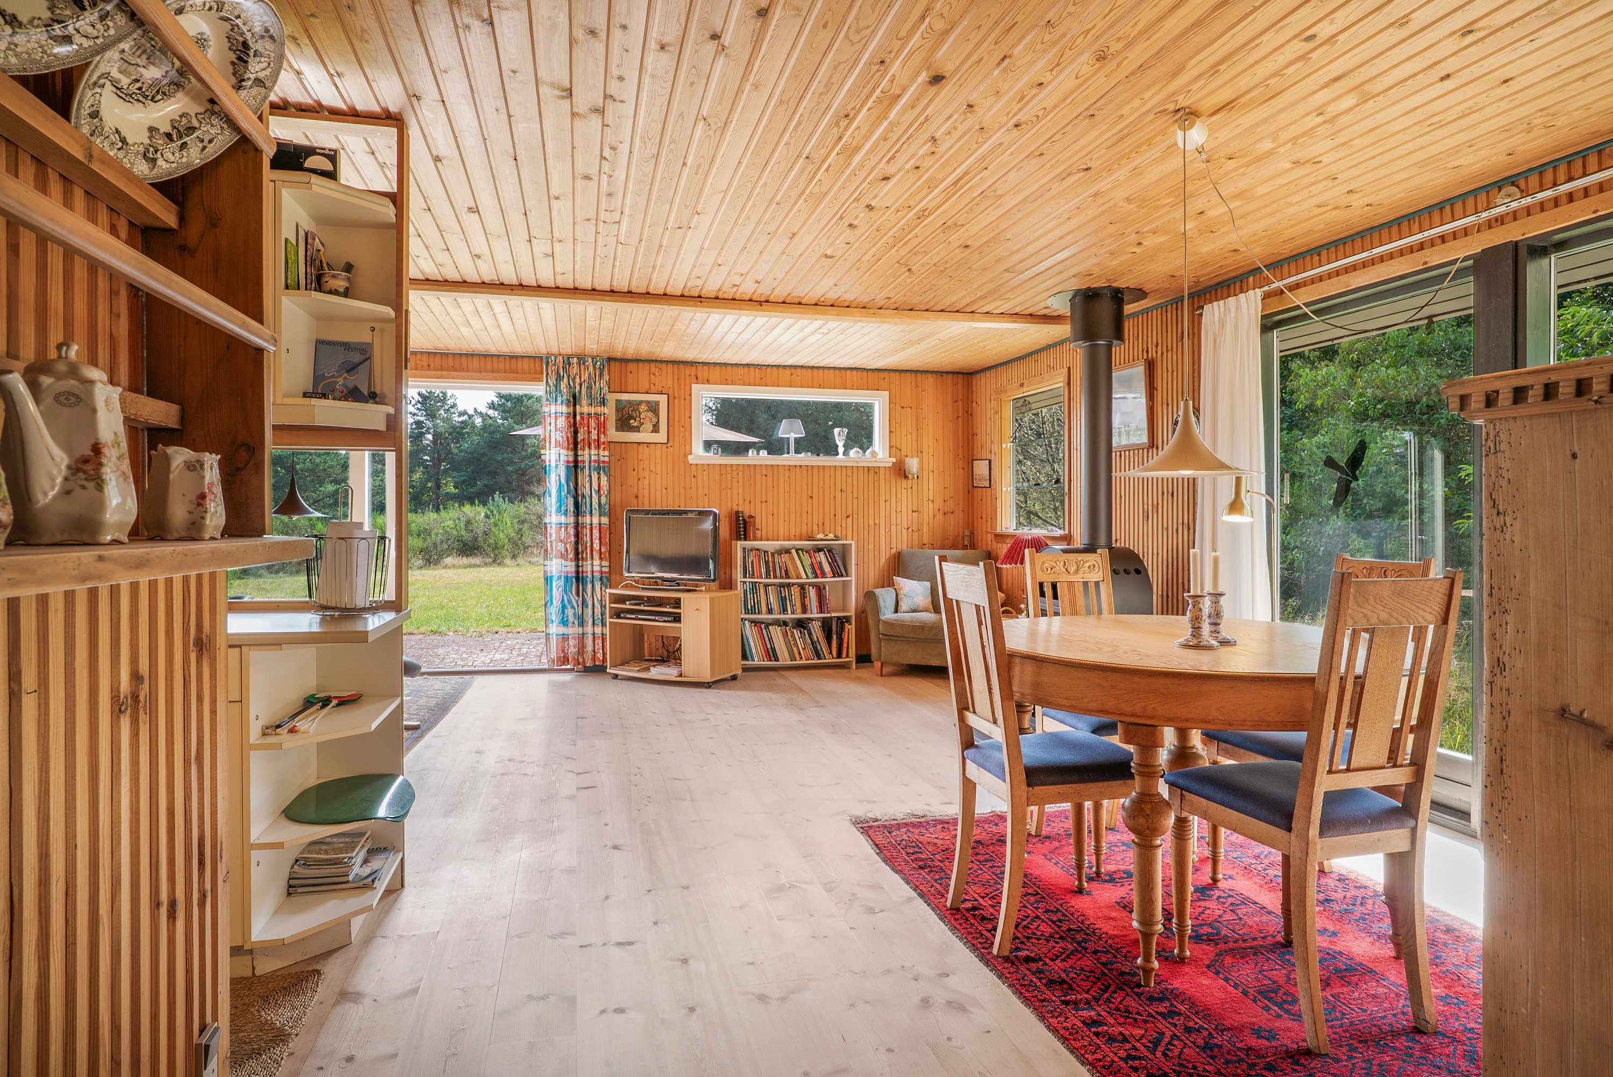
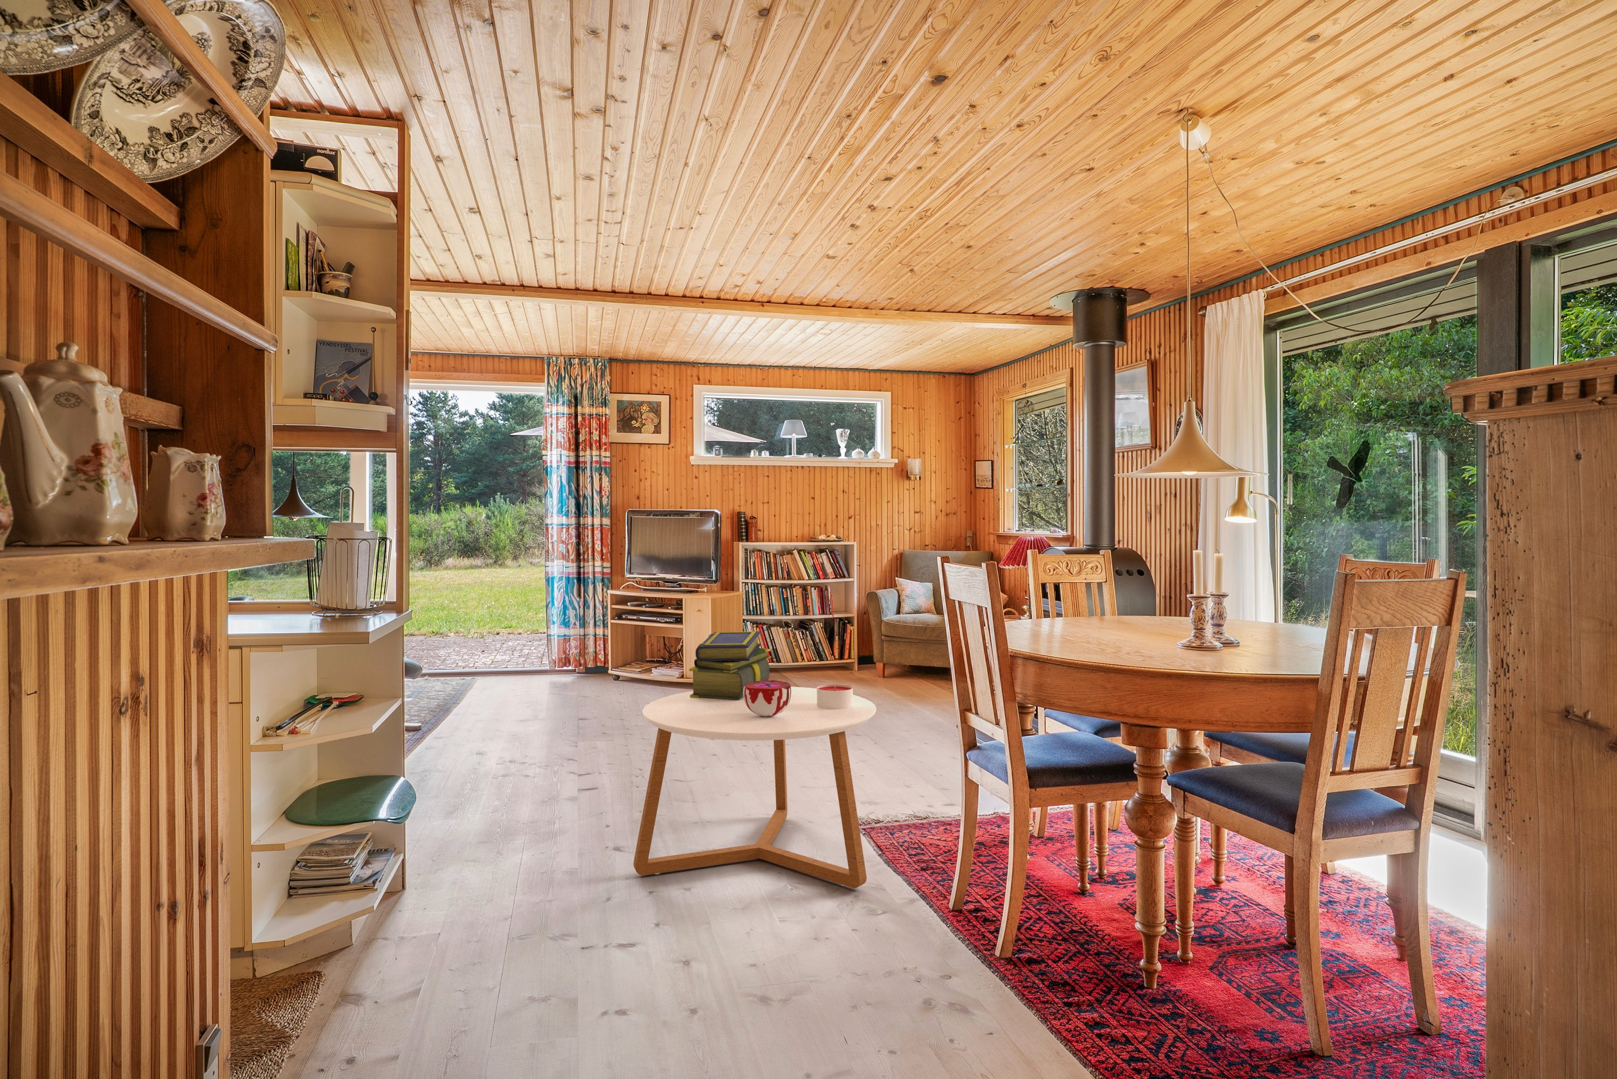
+ decorative bowl (768, 698)
+ candle (834, 695)
+ stack of books (731, 662)
+ coffee table (775, 780)
